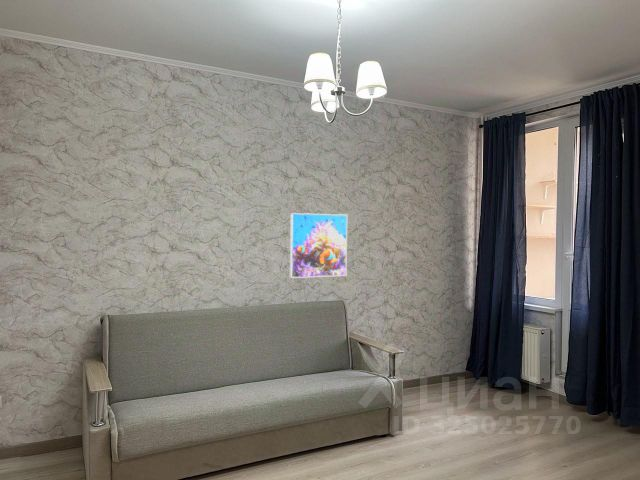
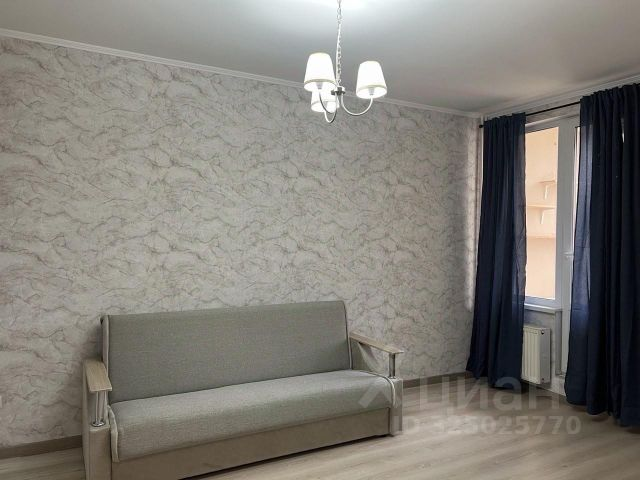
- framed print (319, 245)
